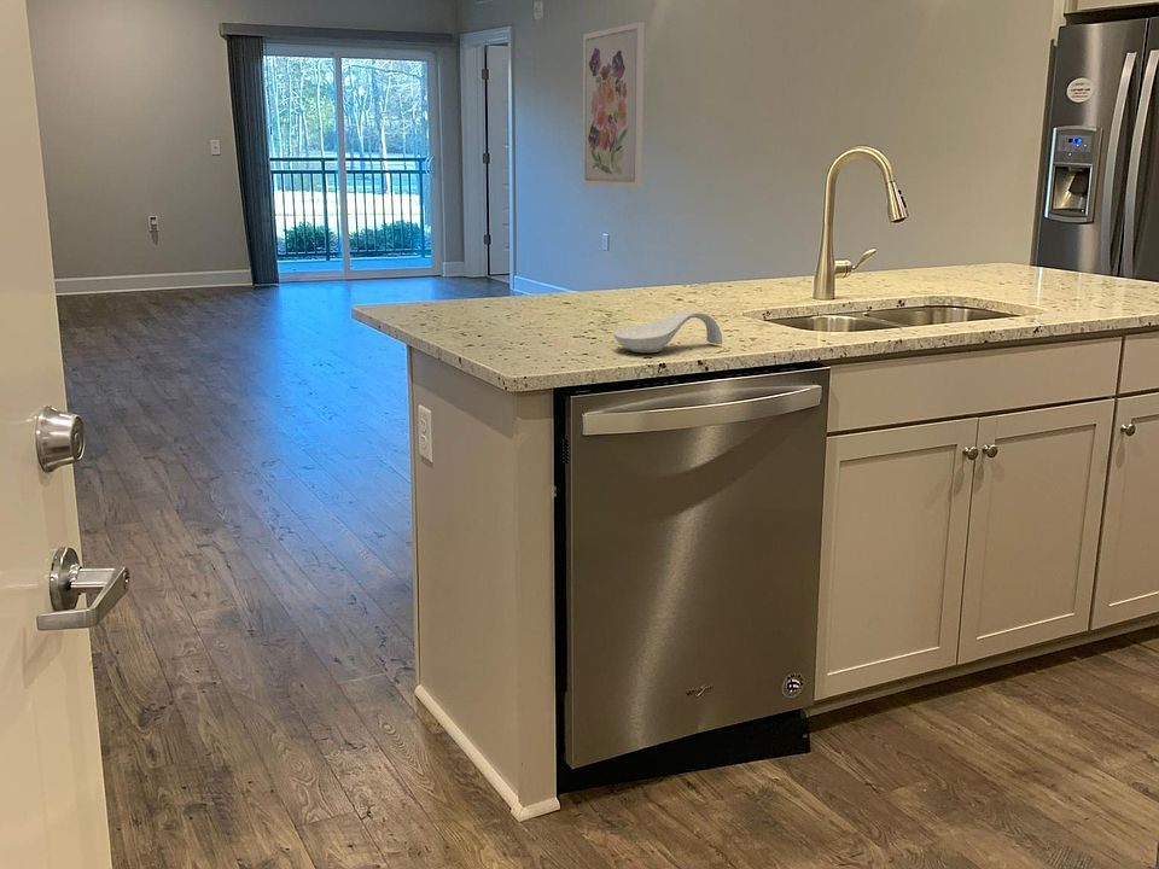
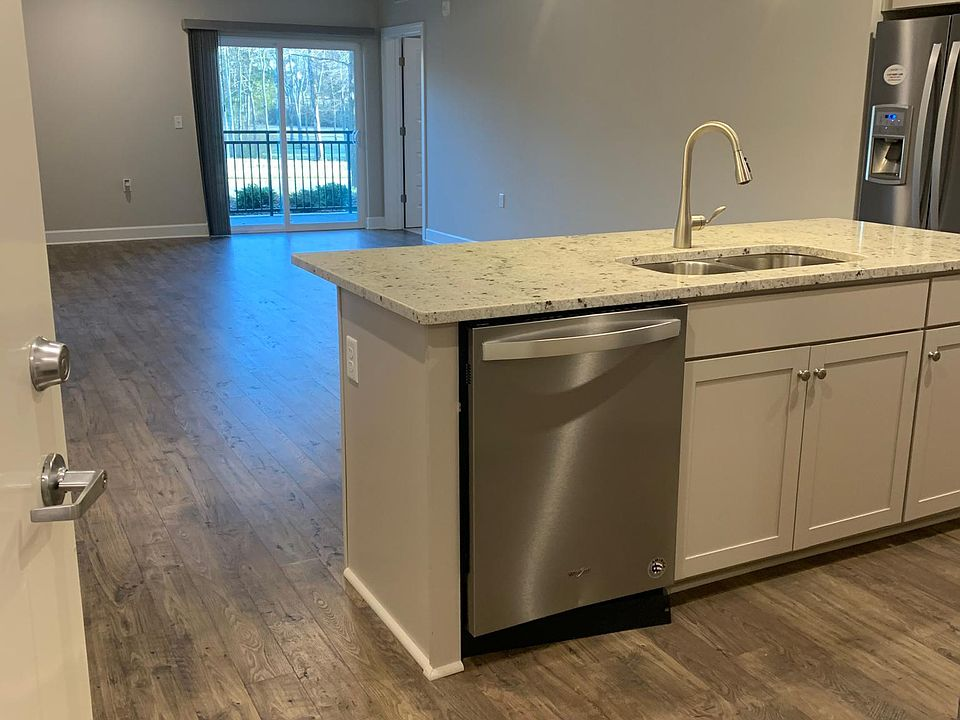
- spoon rest (668, 331)
- wall art (611, 109)
